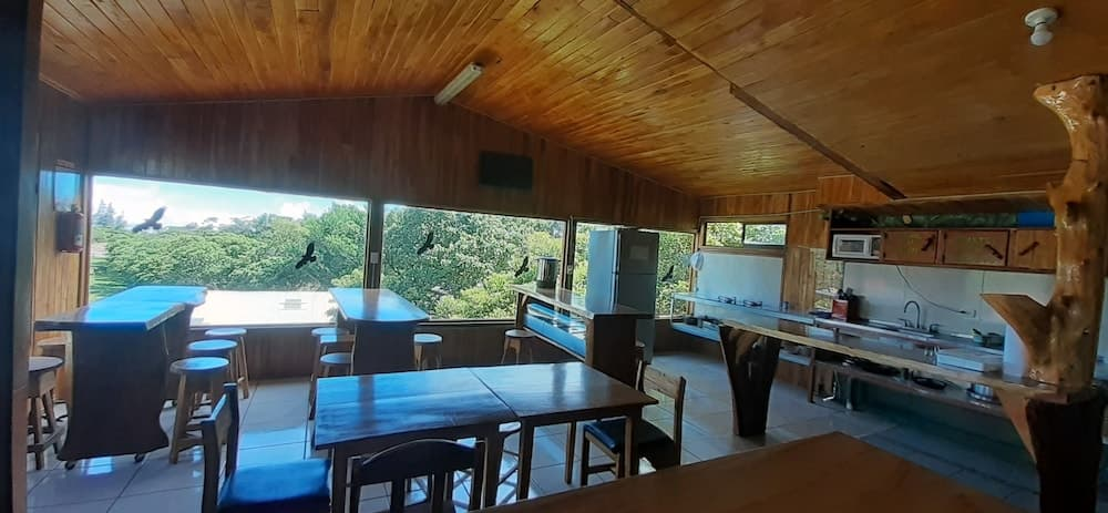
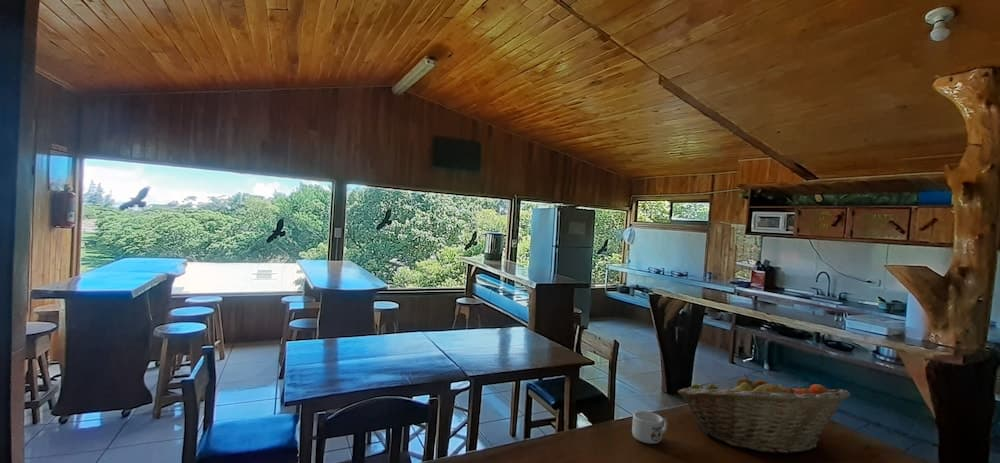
+ mug (651, 426)
+ fruit basket (759, 404)
